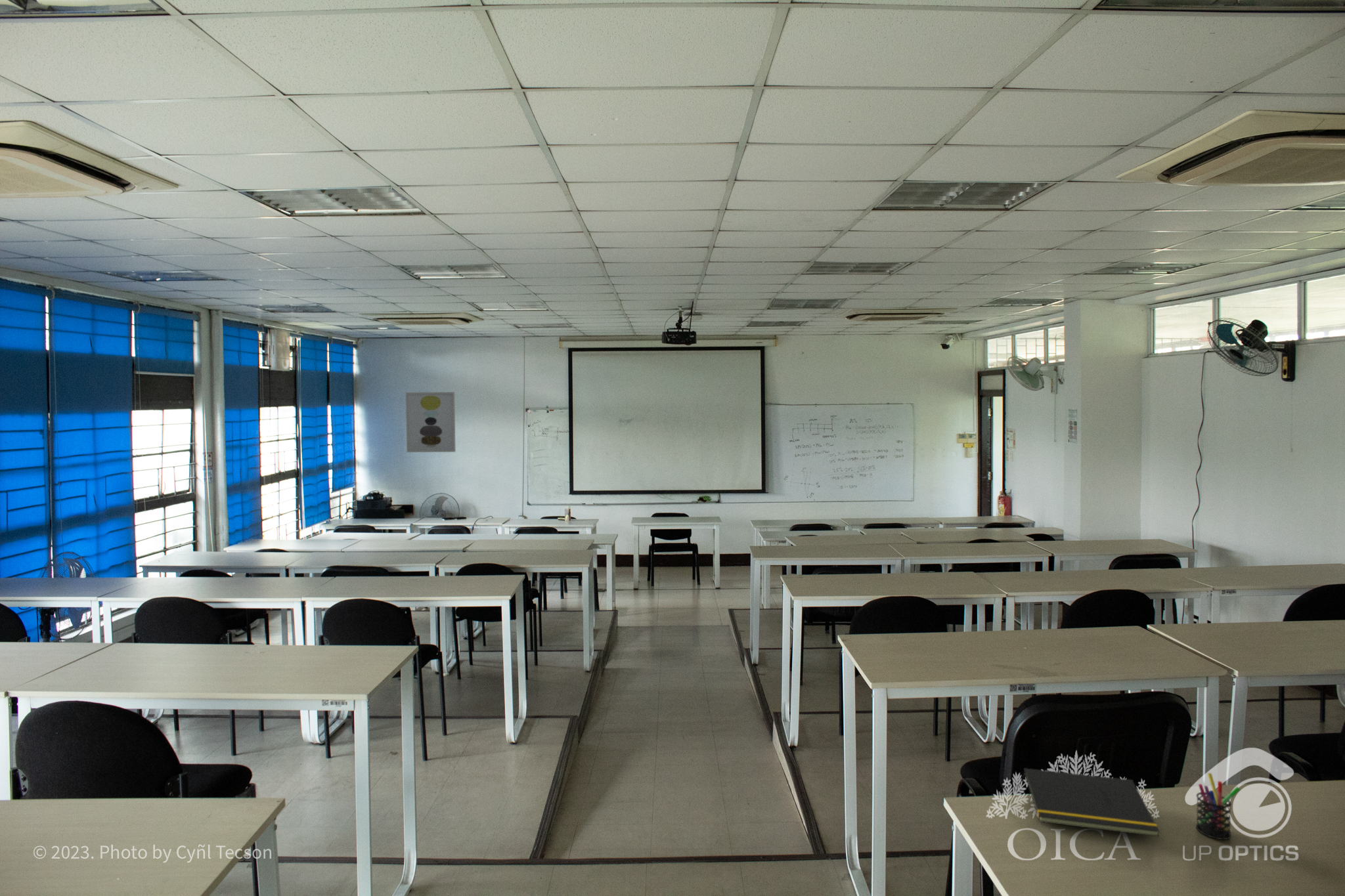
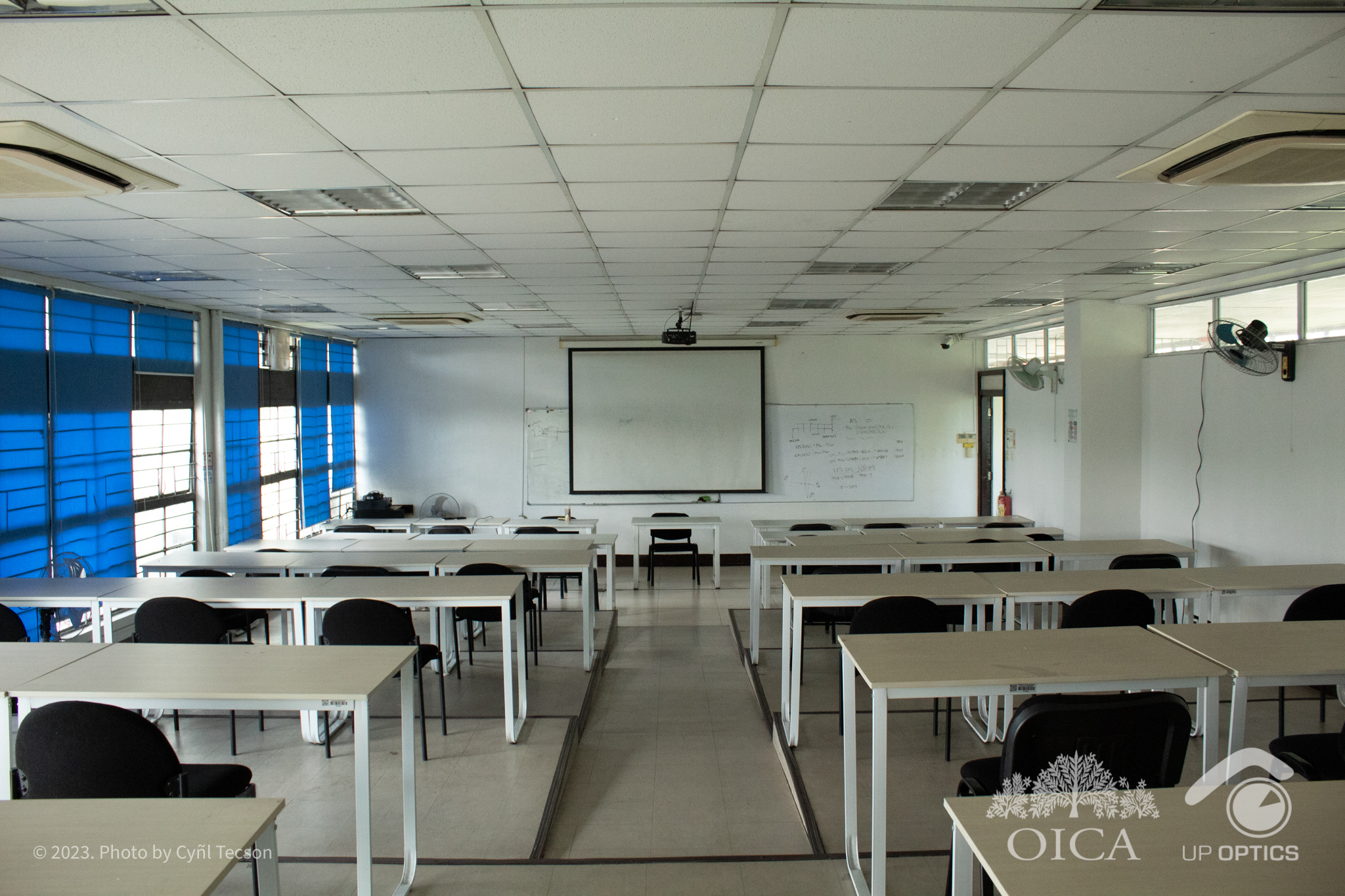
- pen holder (1218, 805)
- notepad (1087, 800)
- wall art (430, 422)
